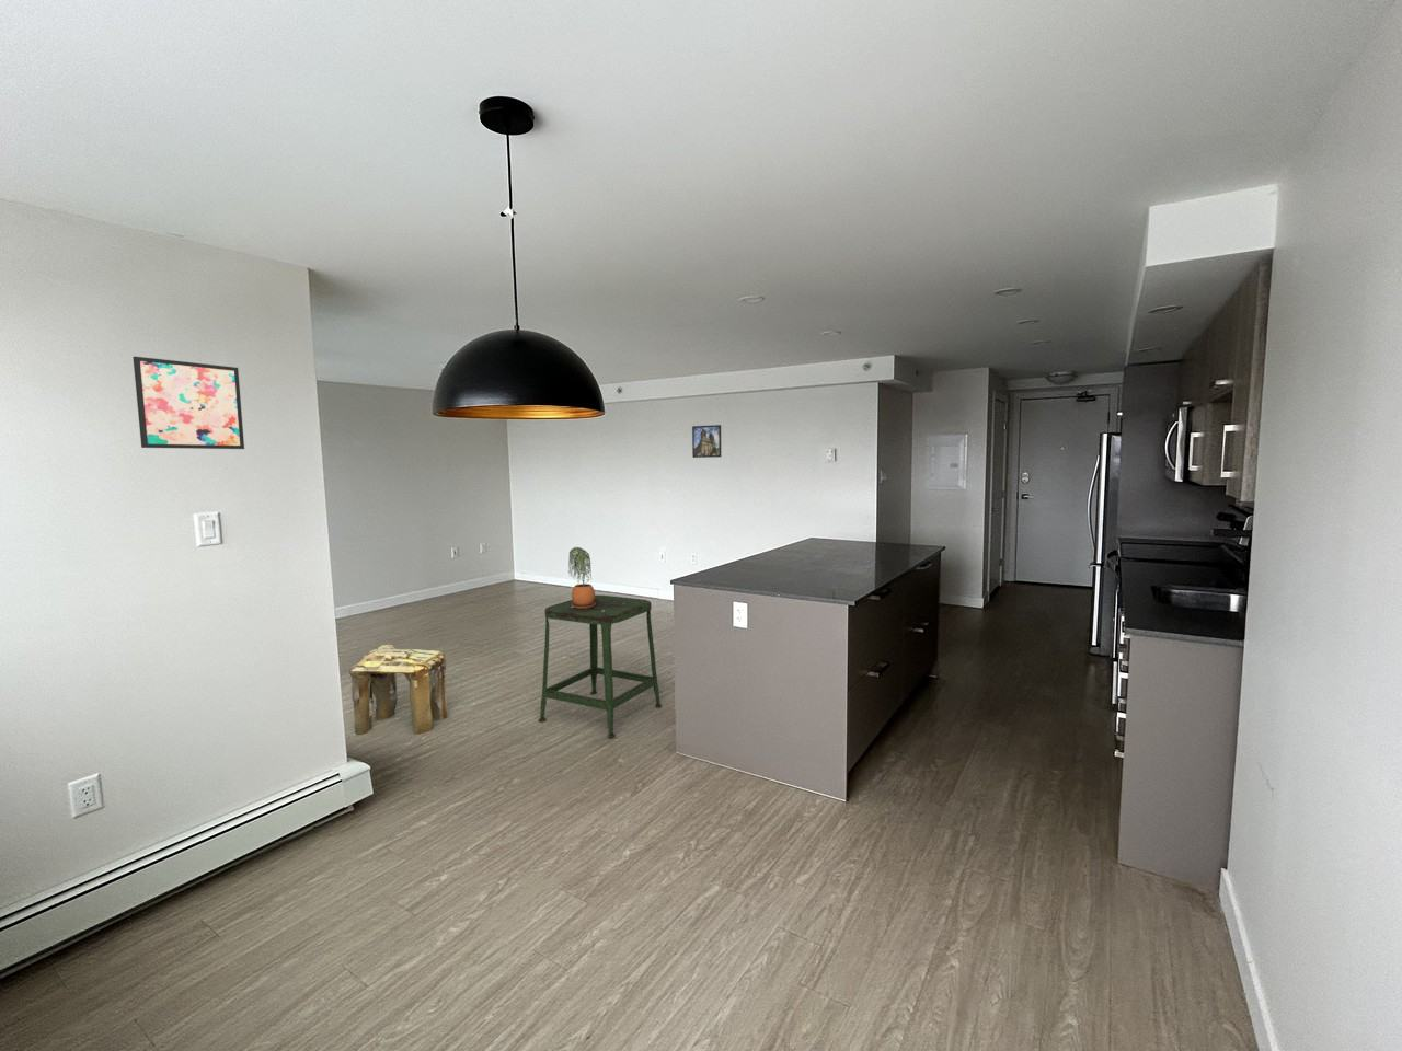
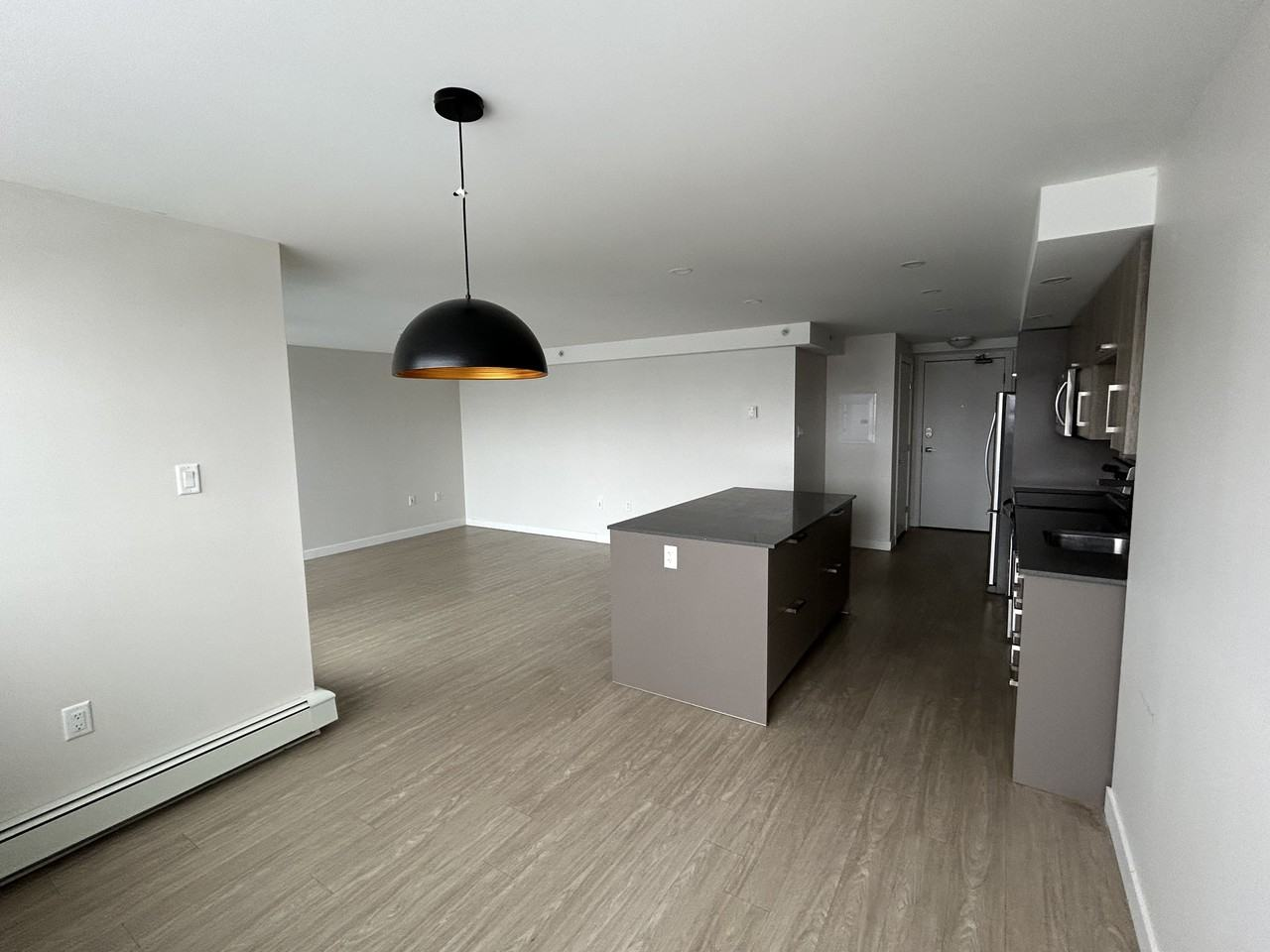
- wall art (192, 405)
- stool (395, 687)
- potted plant (580, 577)
- stool (603, 659)
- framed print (707, 442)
